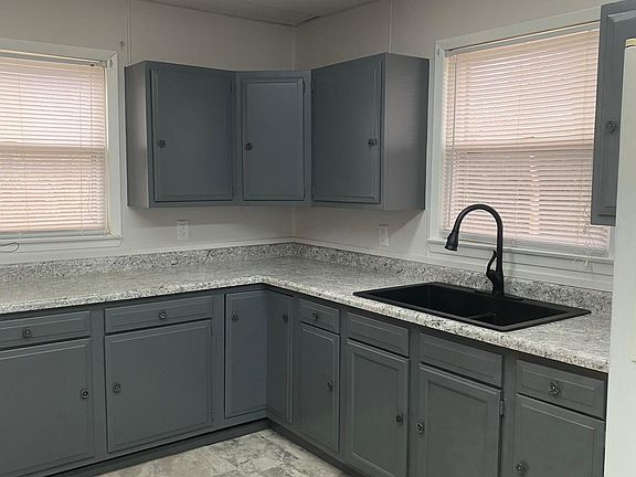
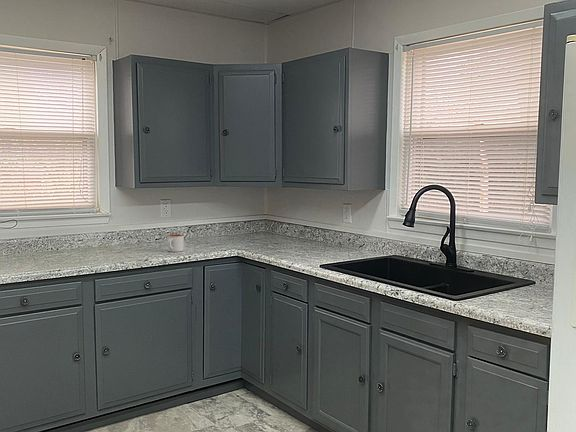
+ mug (174, 243)
